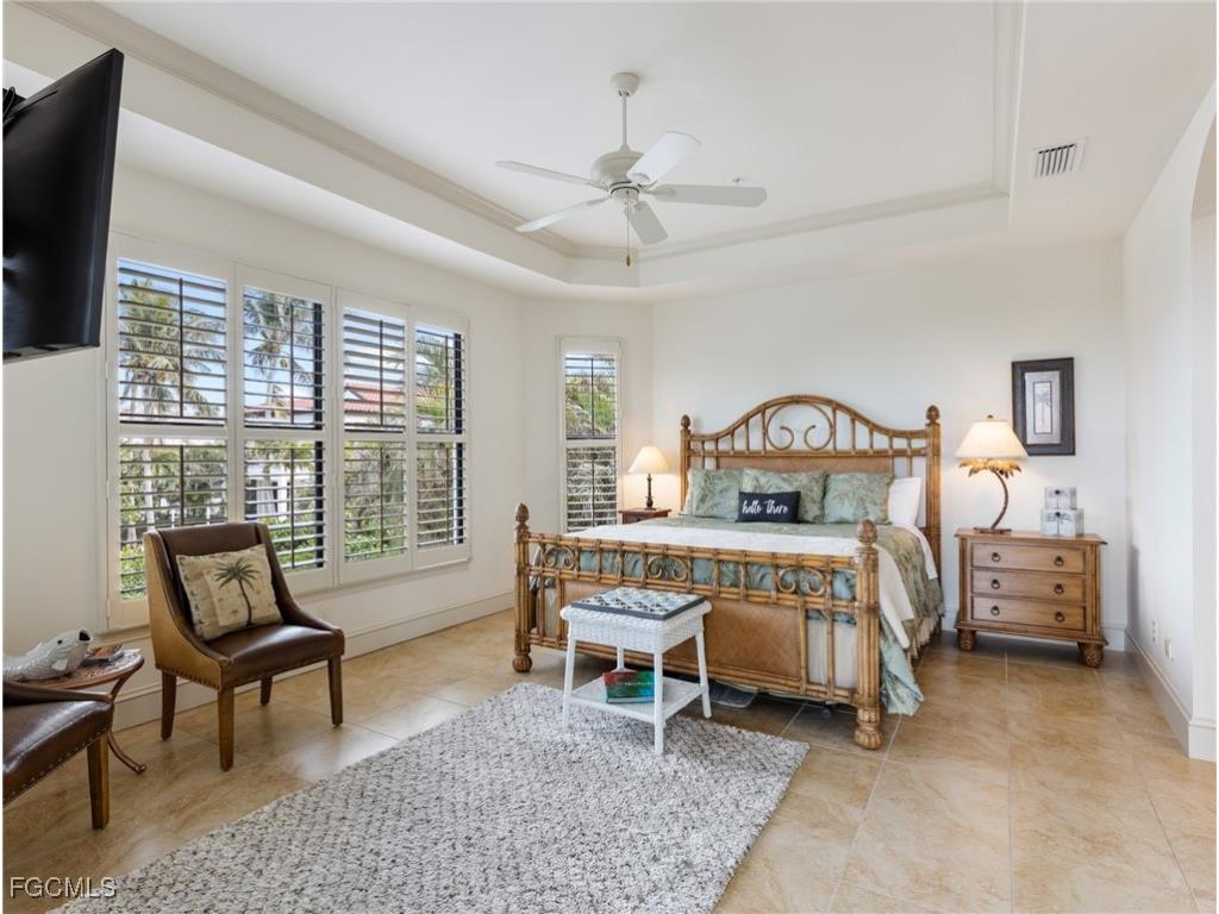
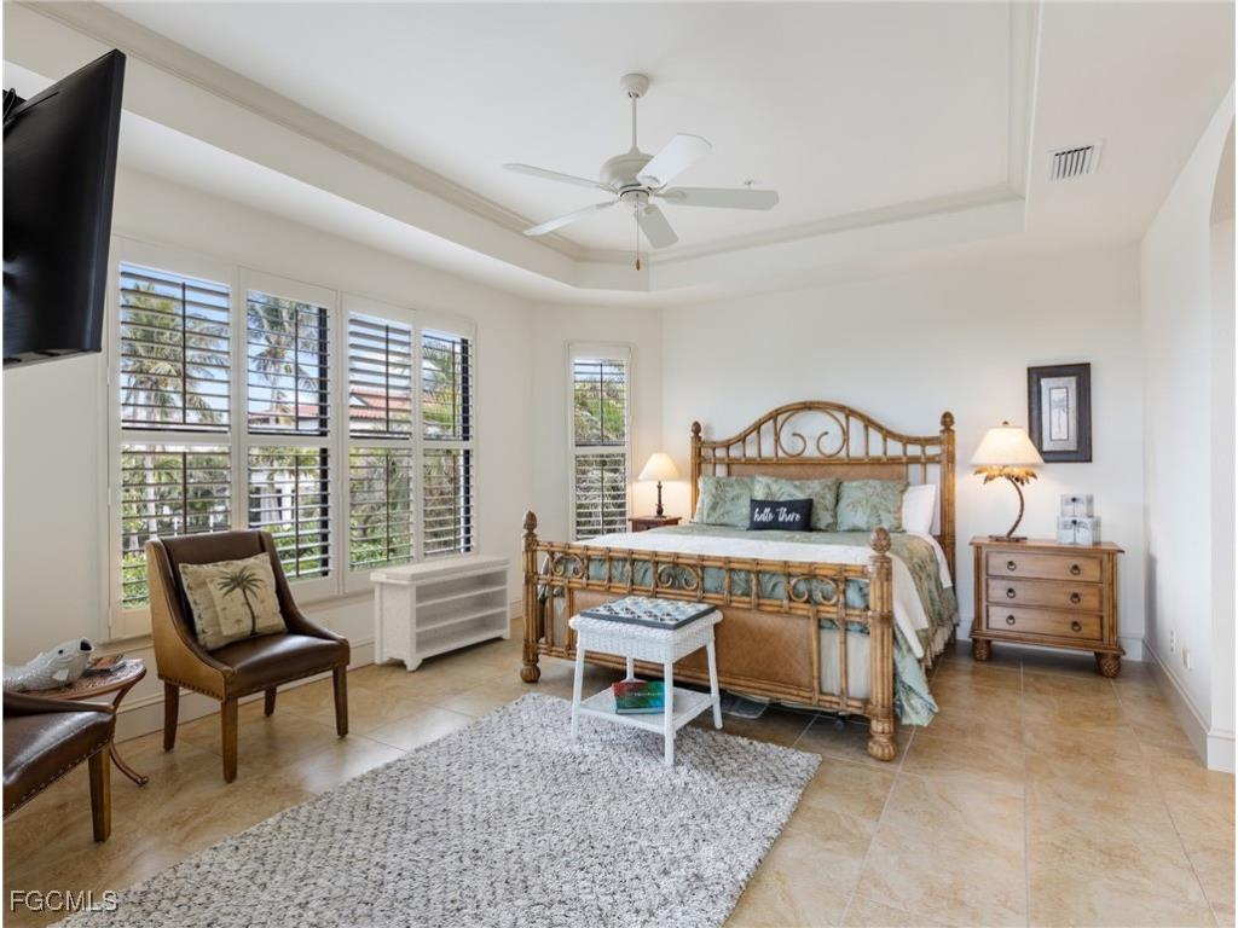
+ bench (447, 607)
